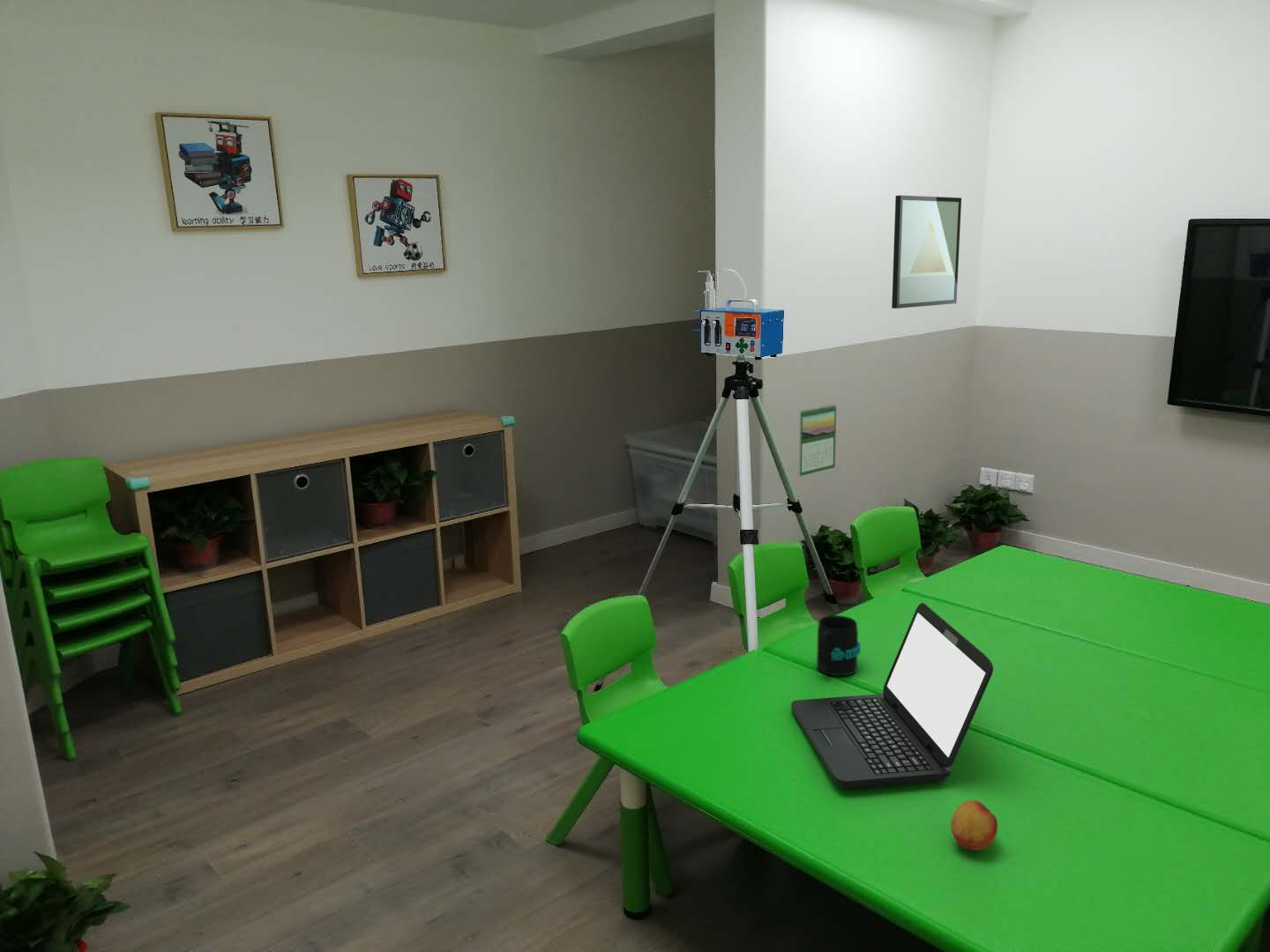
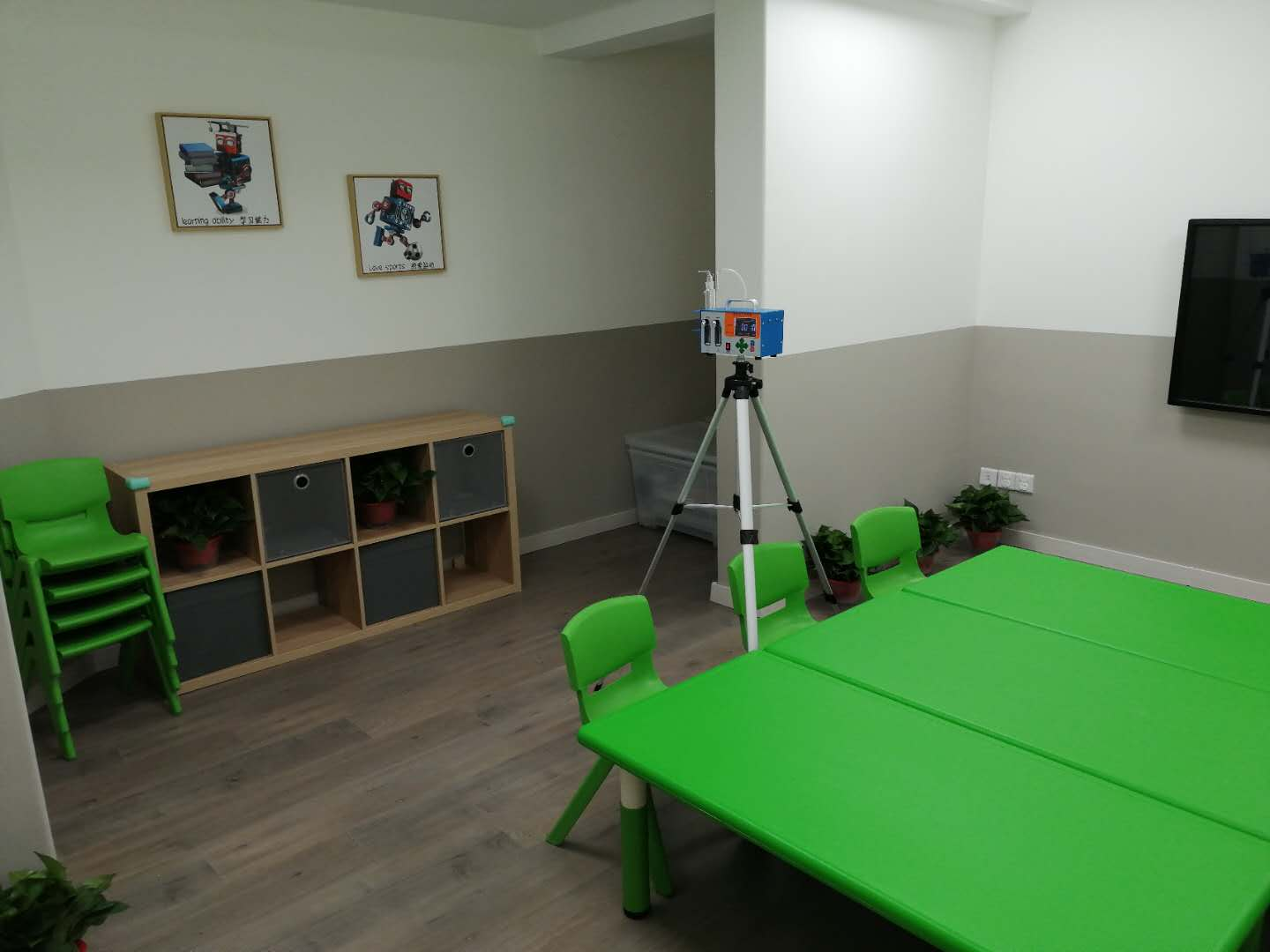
- laptop (884, 688)
- wall art (927, 251)
- calendar (818, 438)
- fruit (974, 825)
- mug (834, 648)
